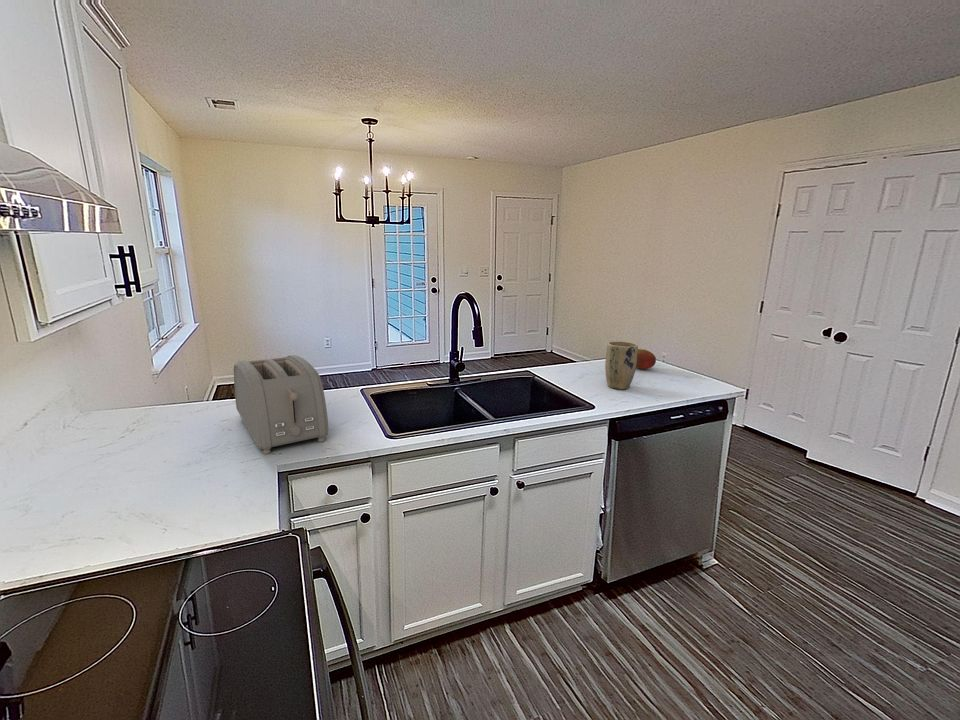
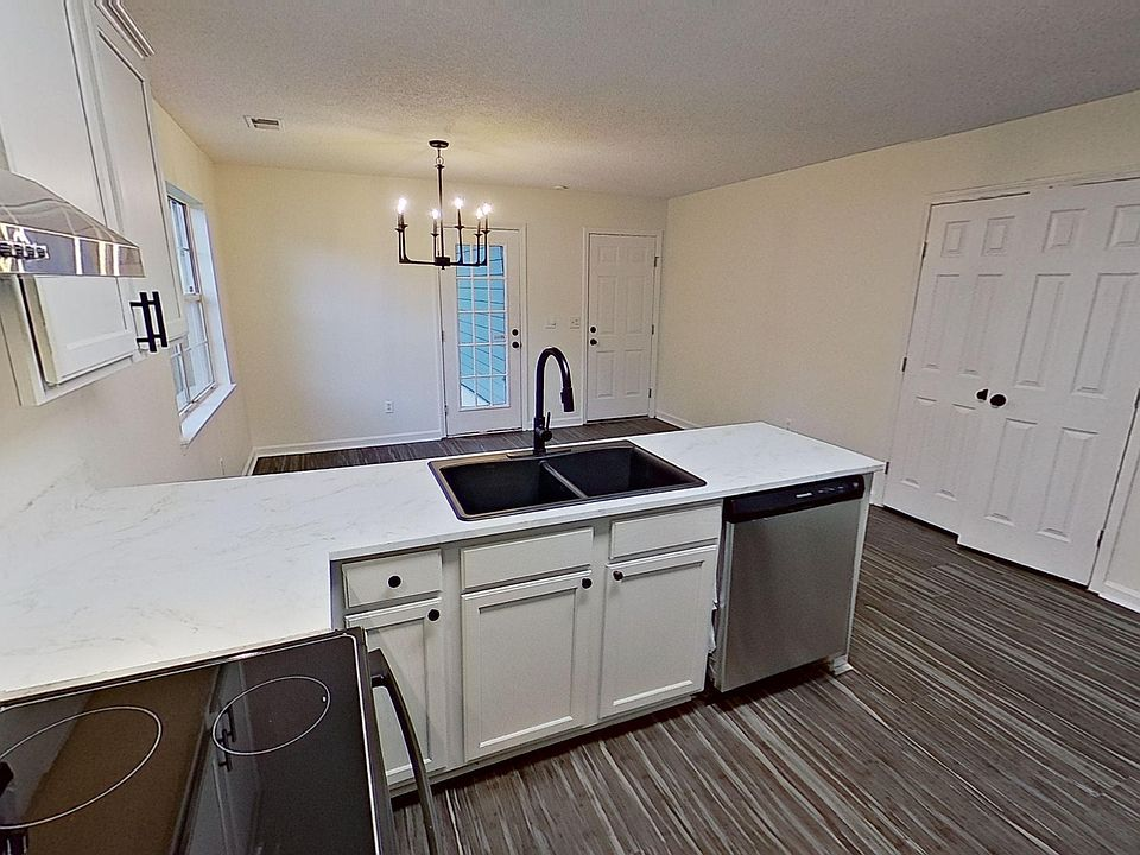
- toaster (278, 396)
- fruit (639, 358)
- plant pot (620, 365)
